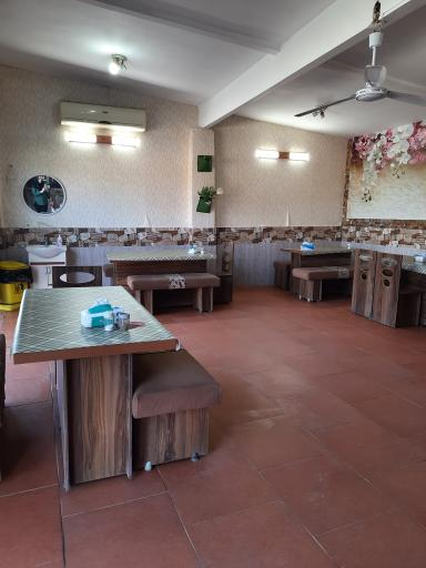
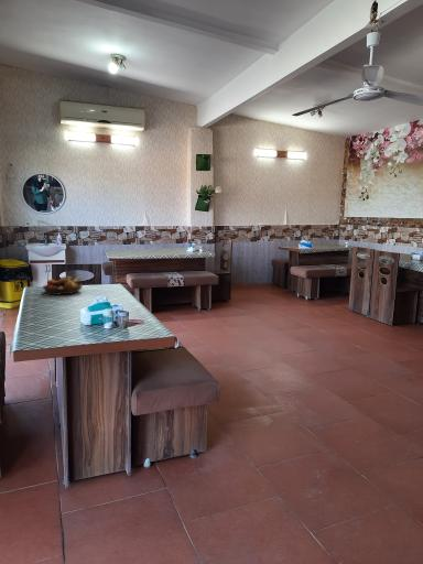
+ fruit bowl (63, 283)
